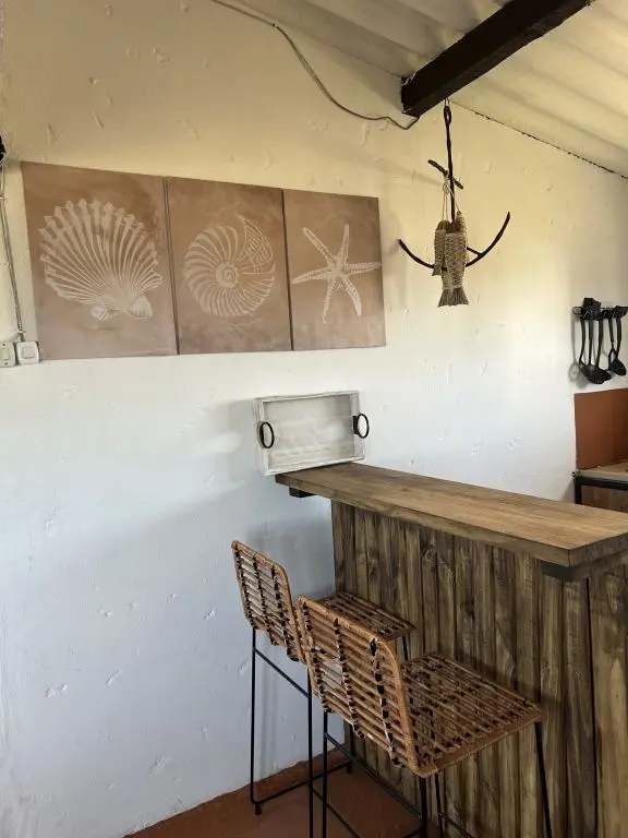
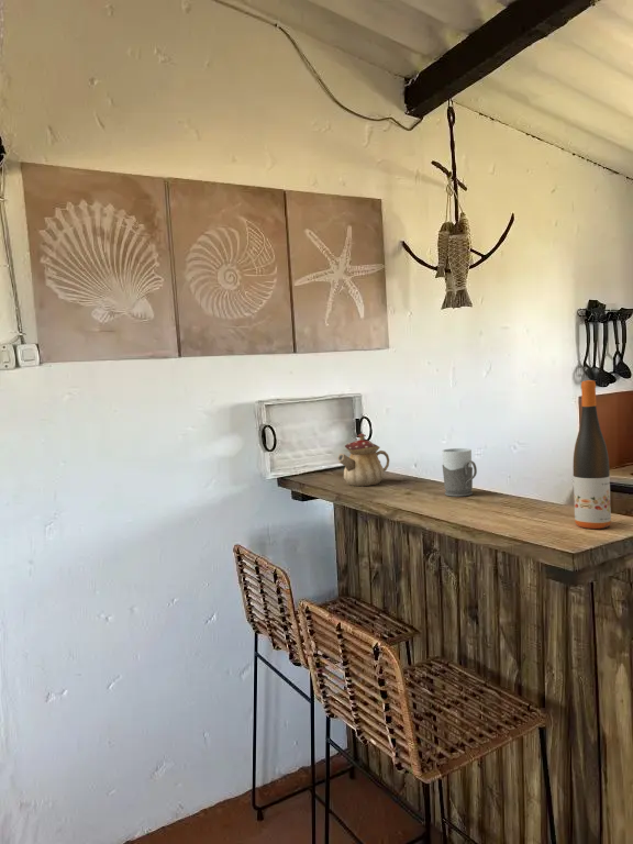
+ wine bottle (590, 453)
+ teapot (365, 457)
+ mug (462, 473)
